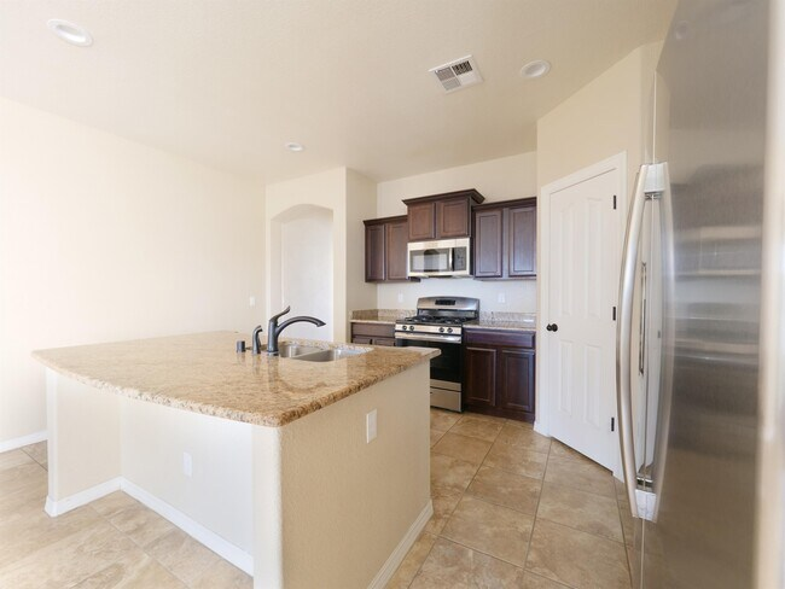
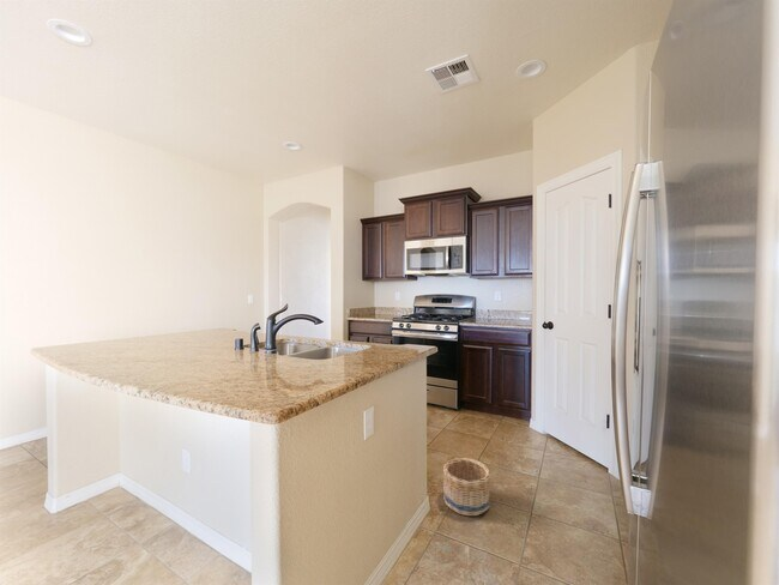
+ basket (466, 484)
